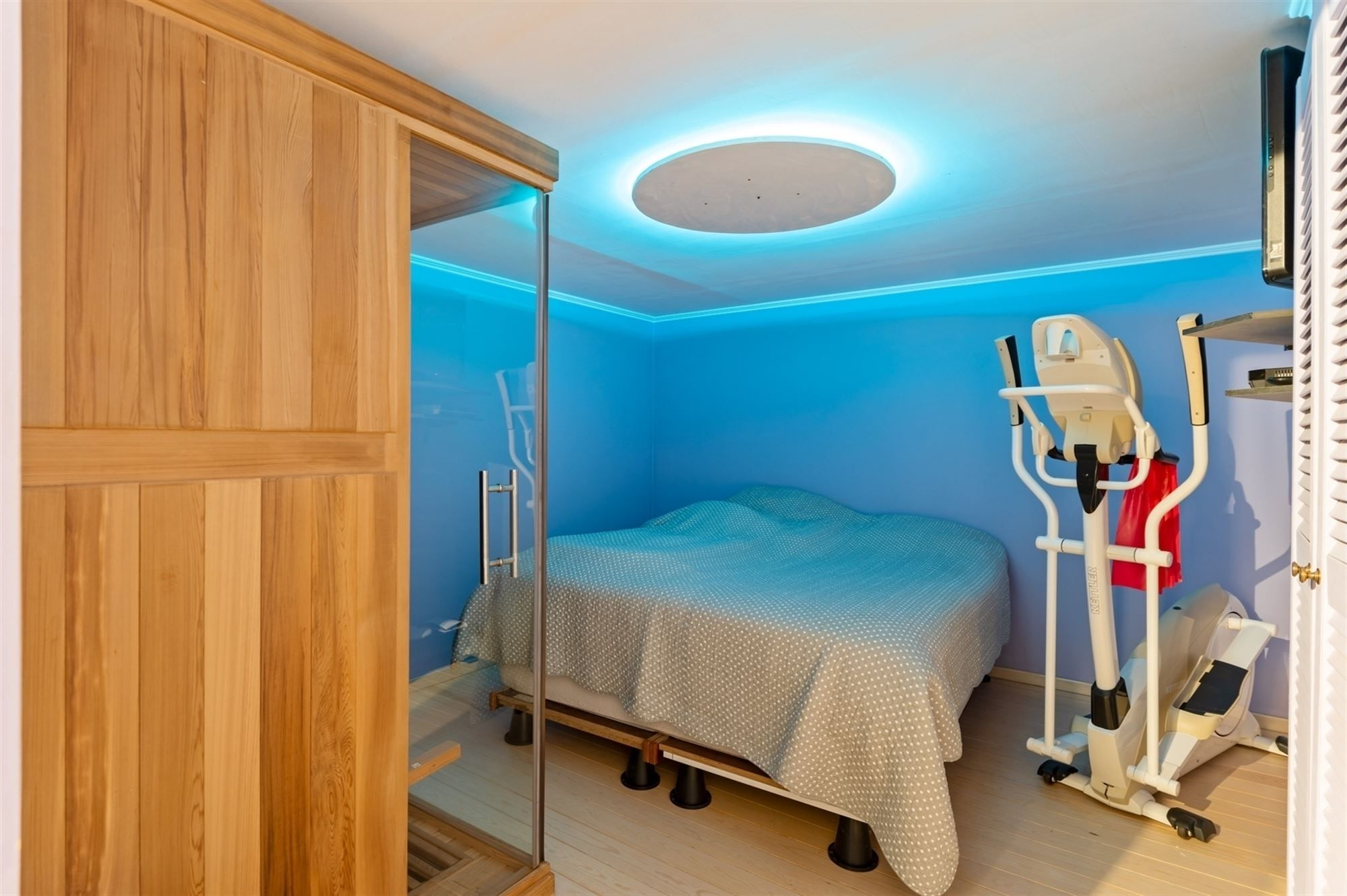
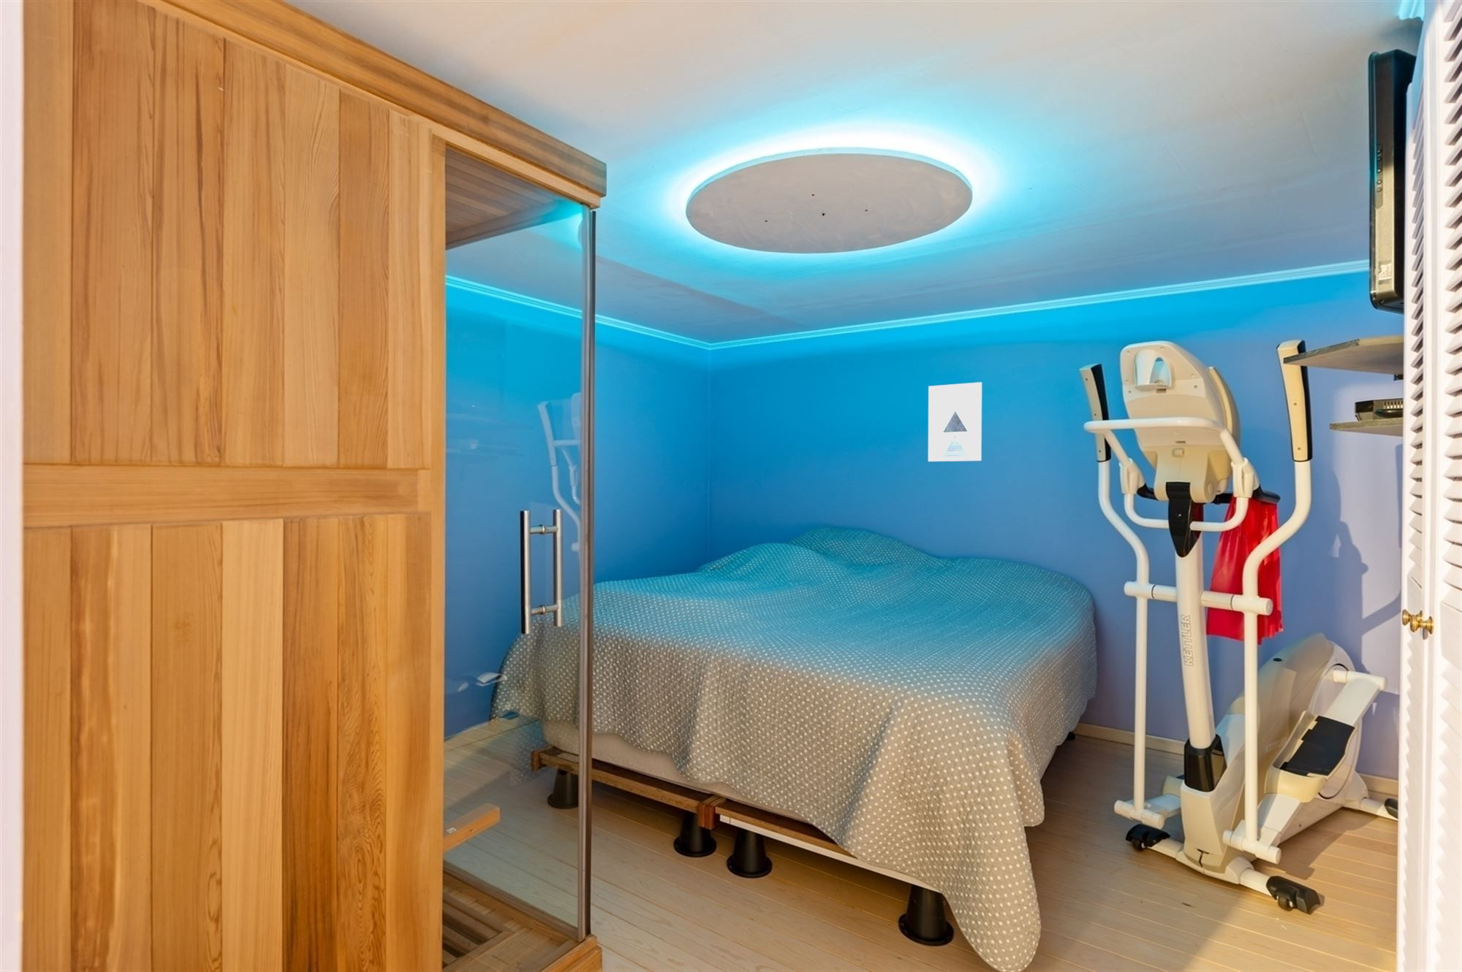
+ wall art (954, 422)
